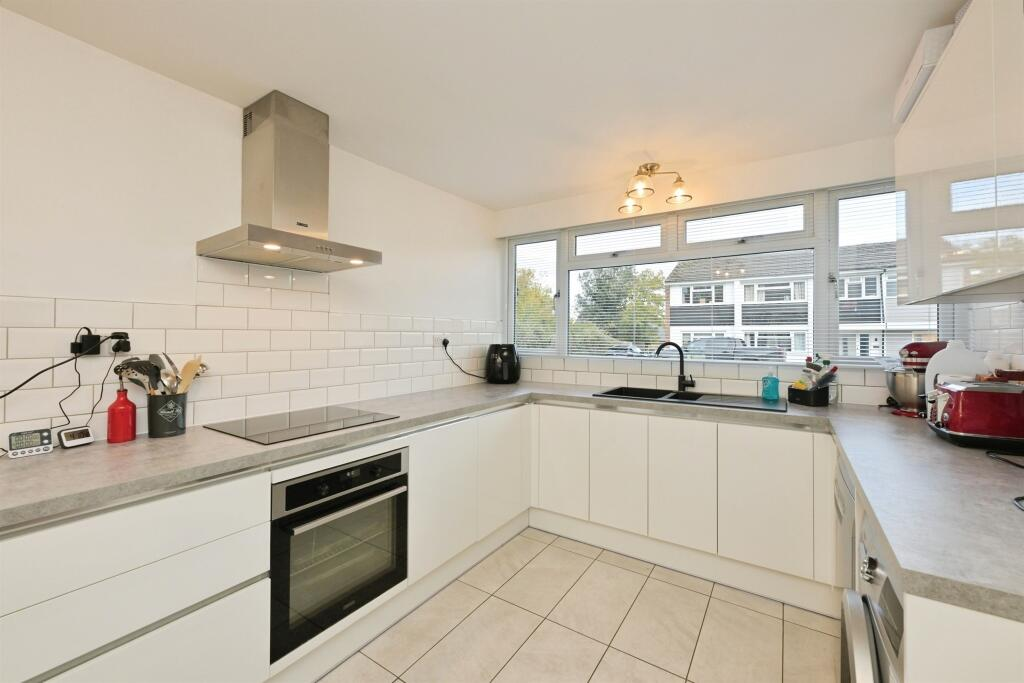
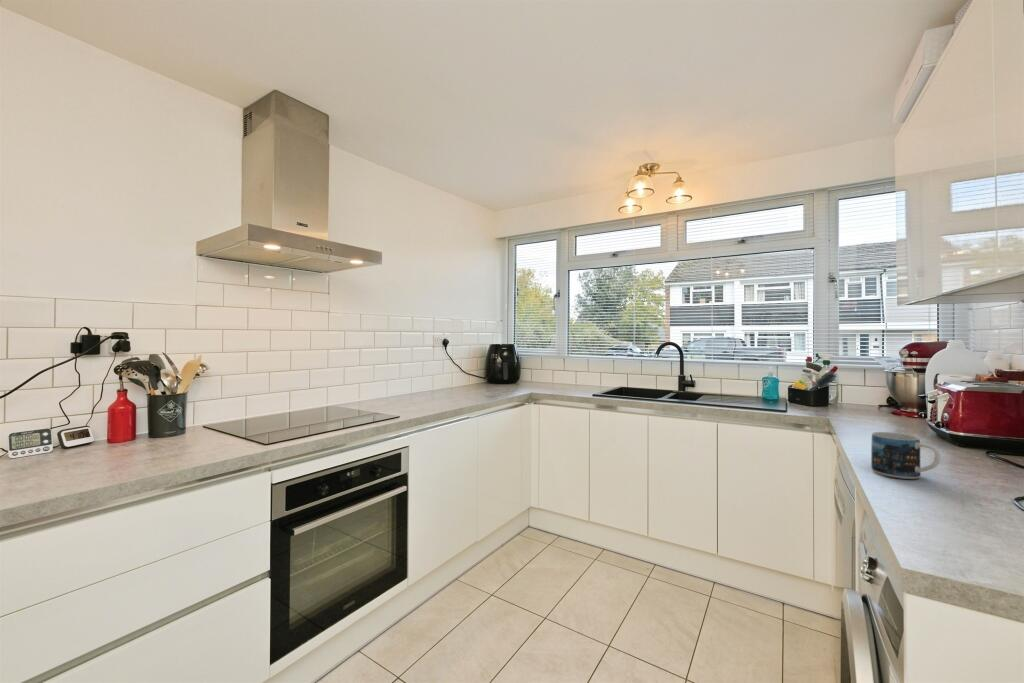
+ mug (905, 456)
